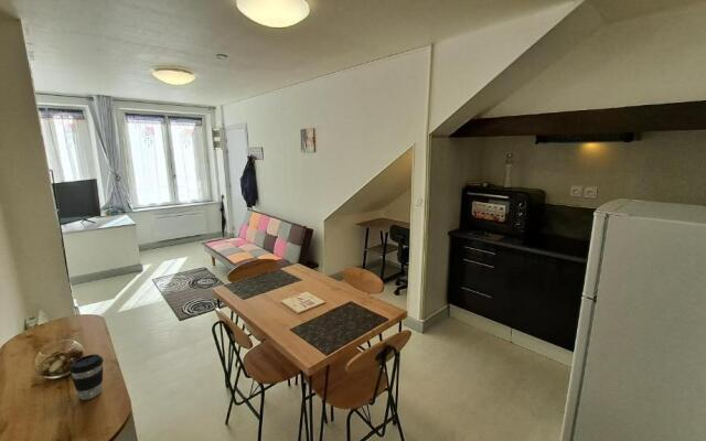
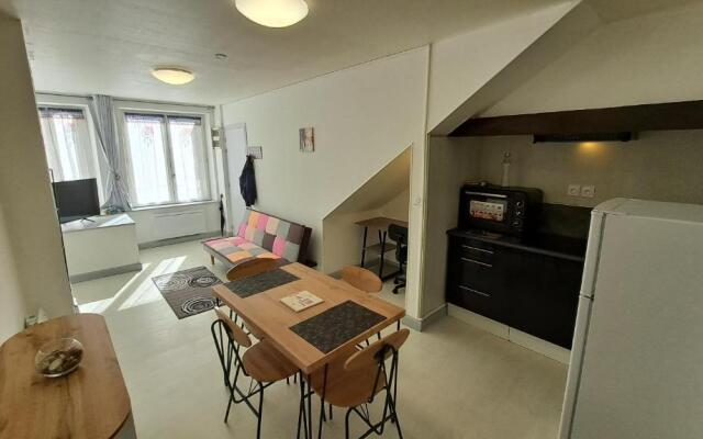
- coffee cup (88, 377)
